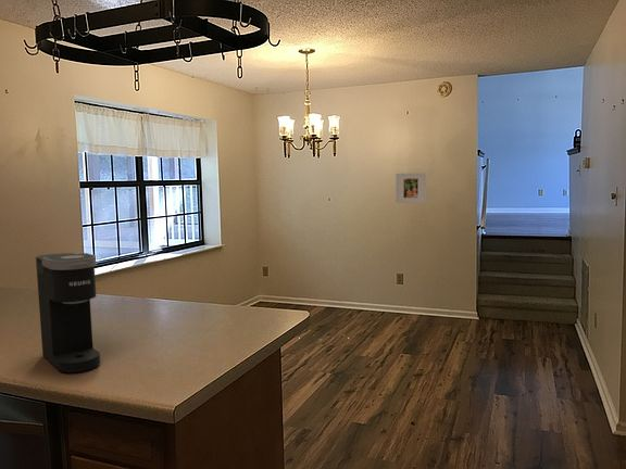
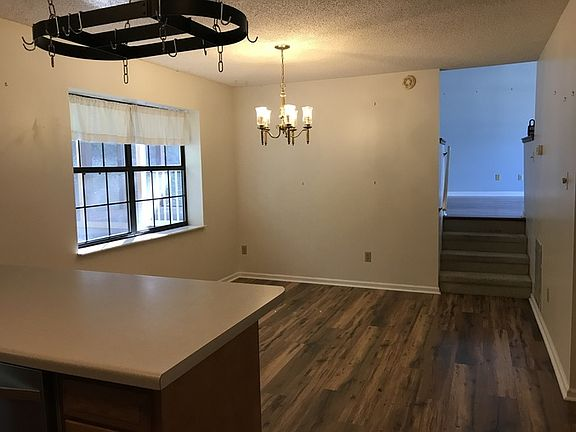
- coffee maker (67, 307)
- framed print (411, 188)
